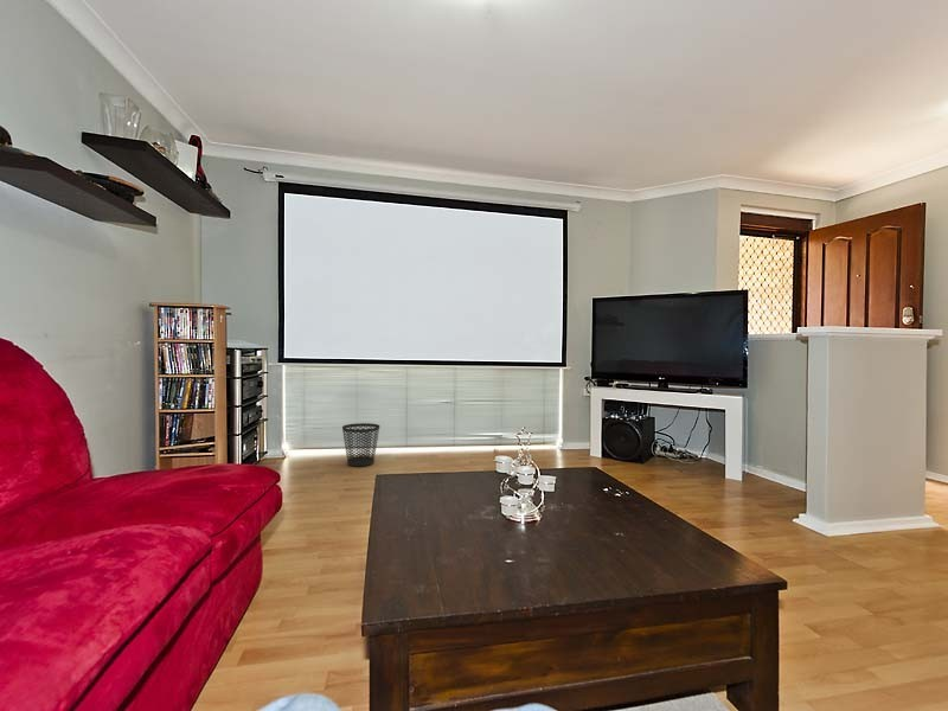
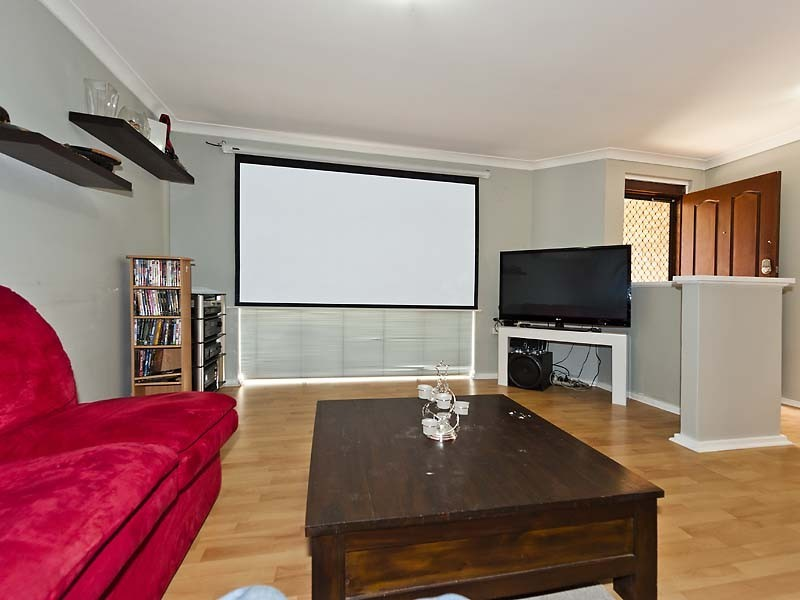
- wastebasket (360, 444)
